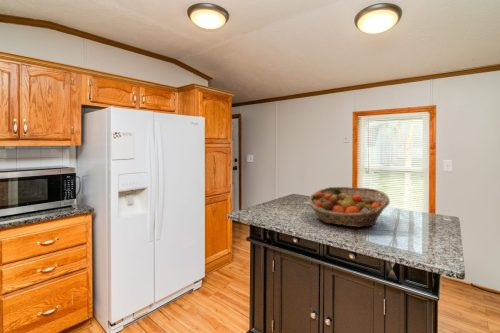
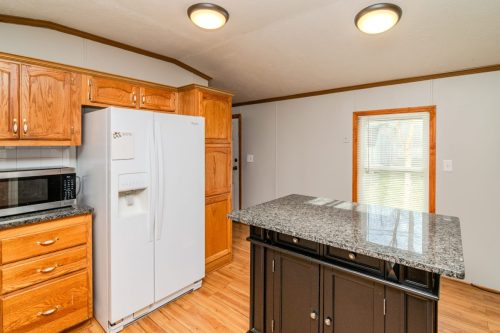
- fruit basket (346, 205)
